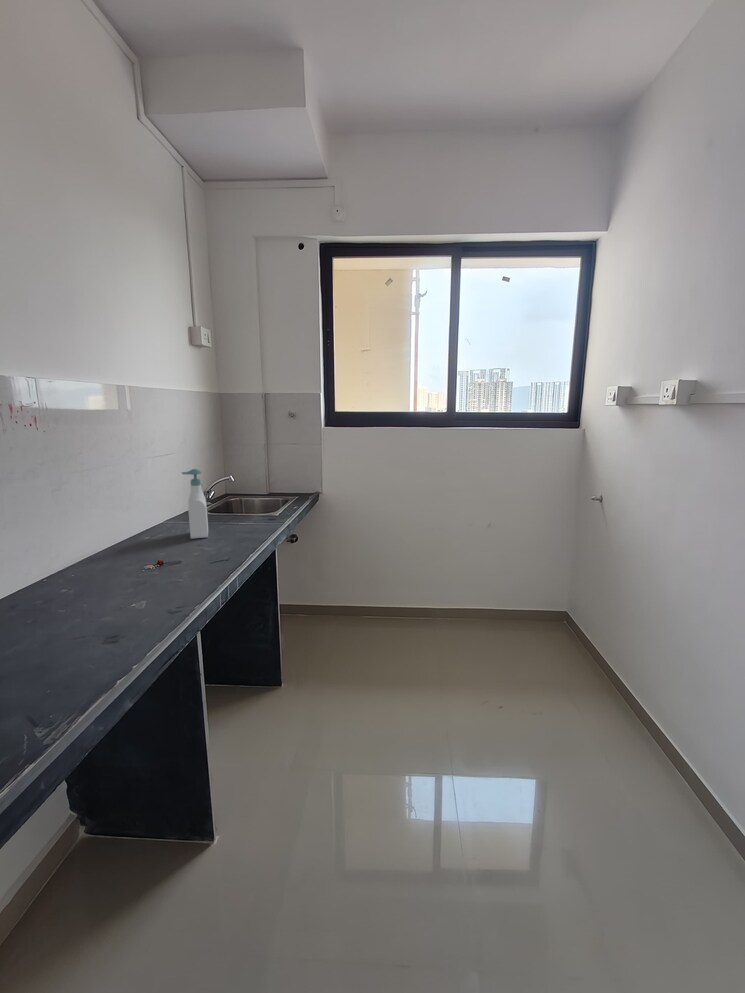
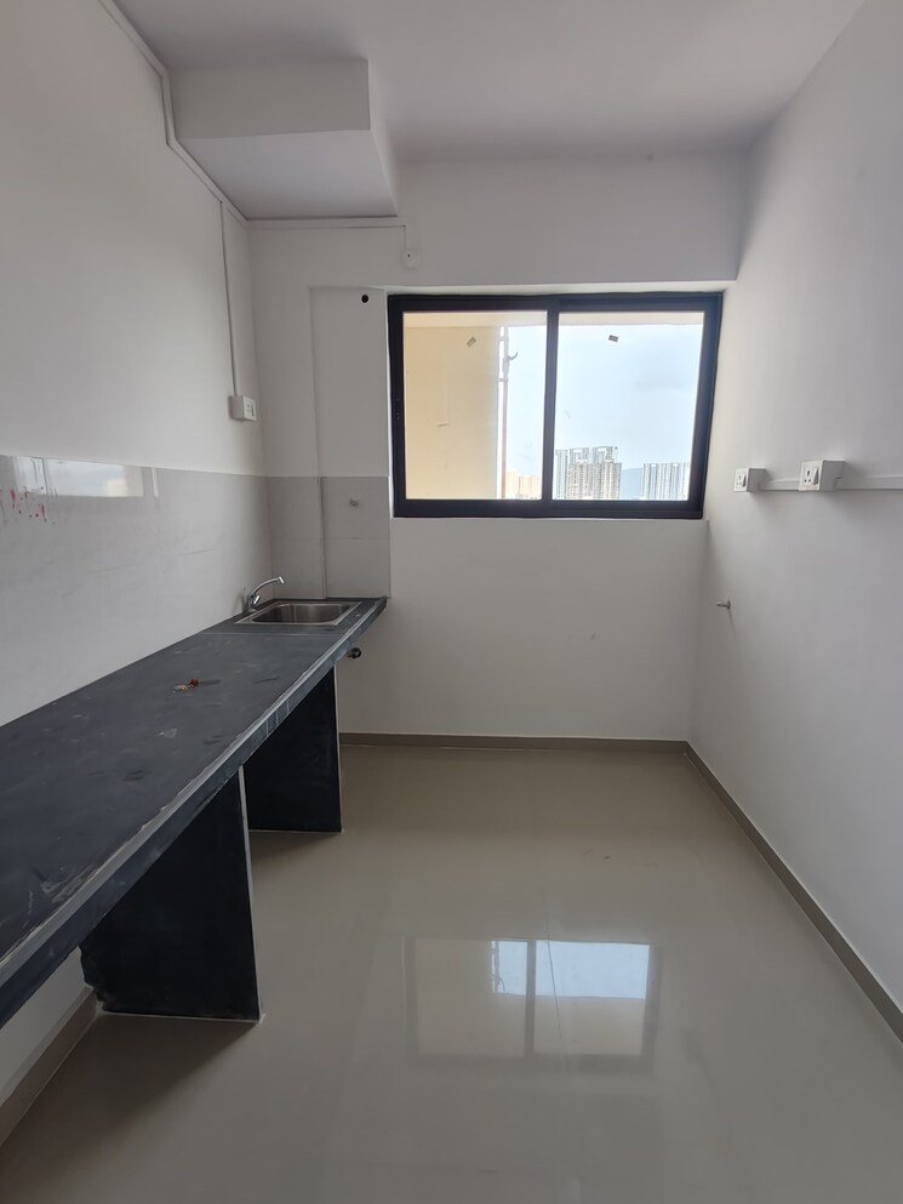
- soap bottle (194, 502)
